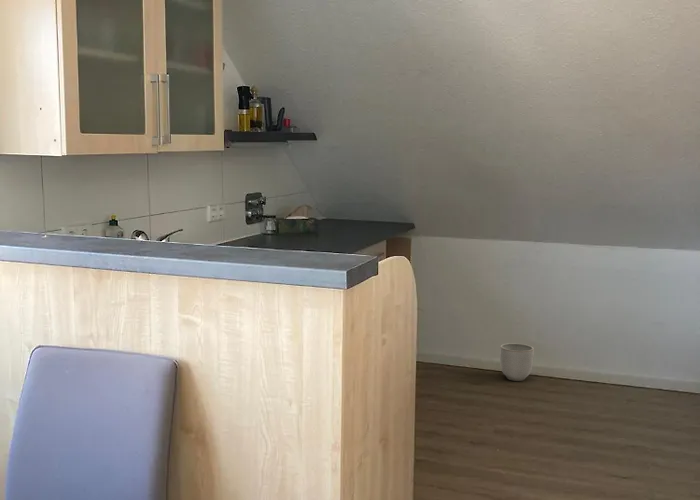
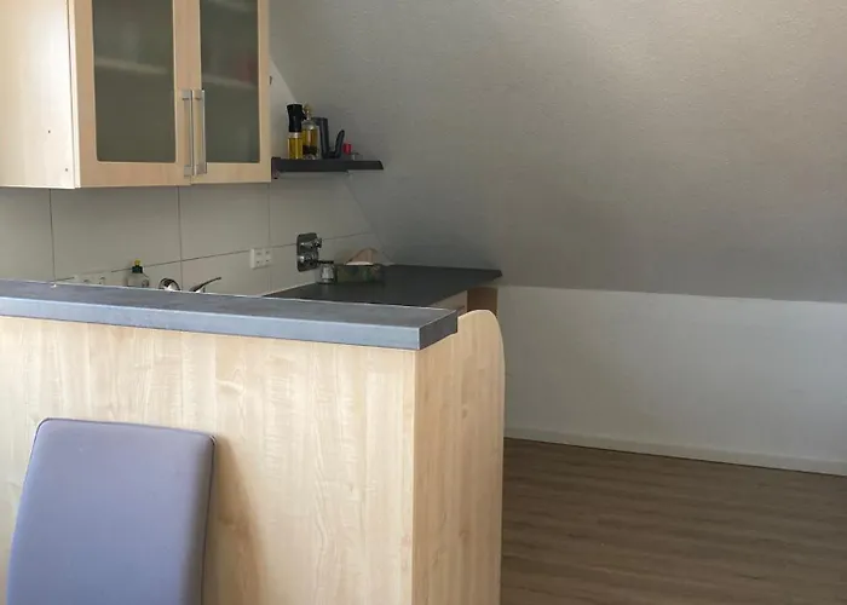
- planter (516, 362)
